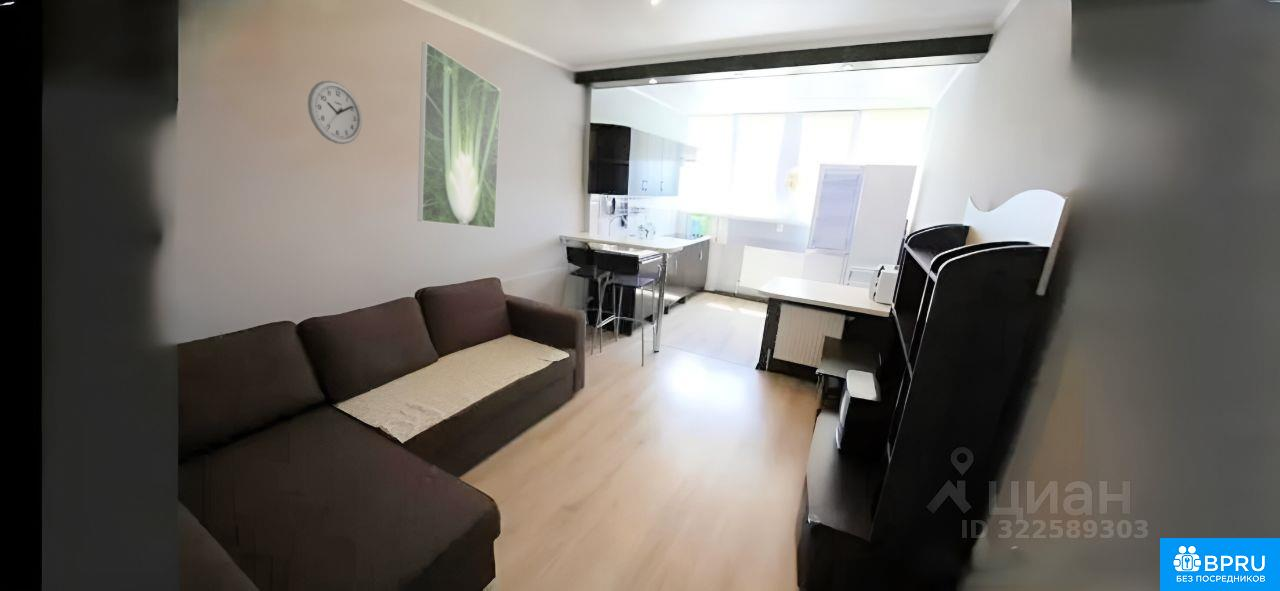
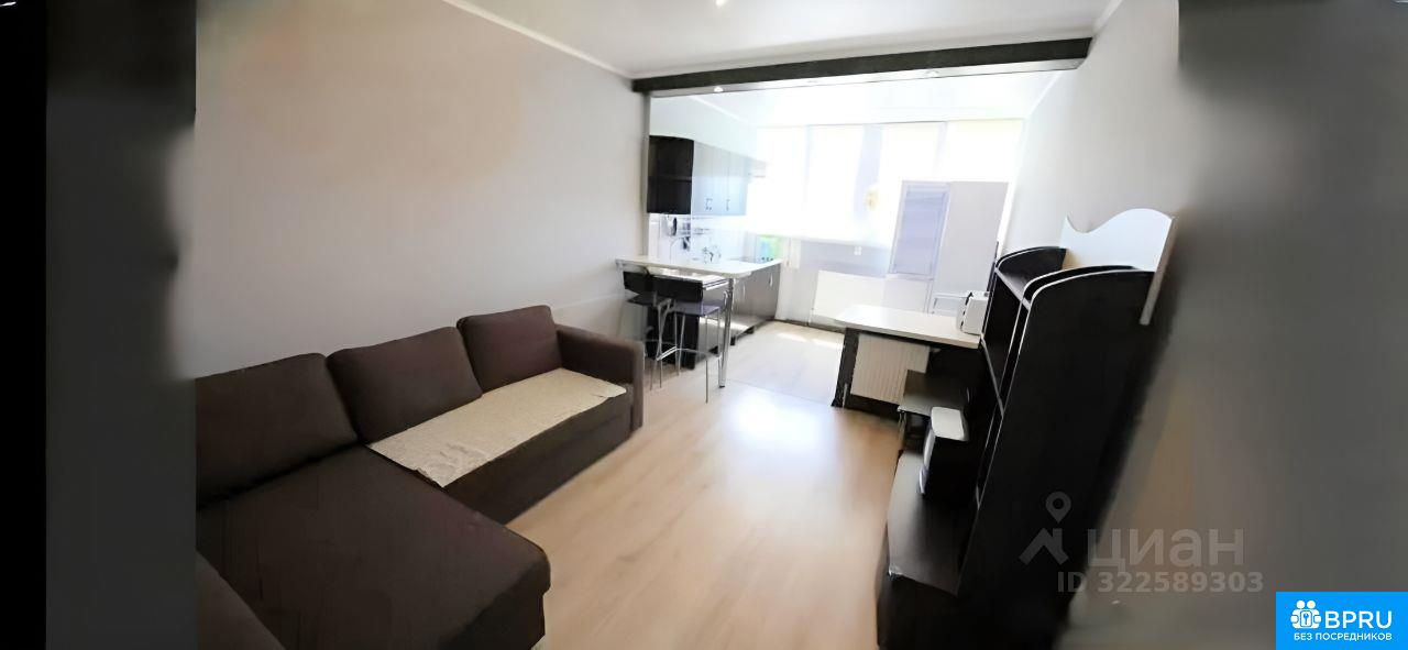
- wall clock (337, 113)
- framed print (463, 148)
